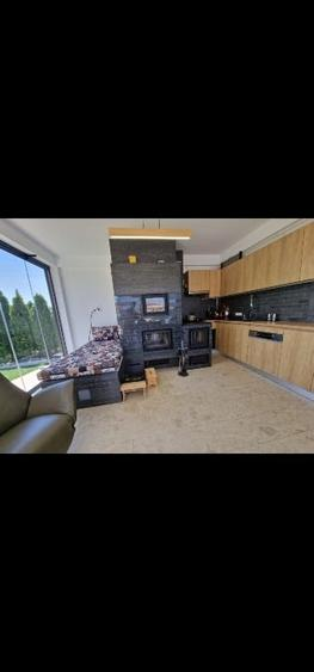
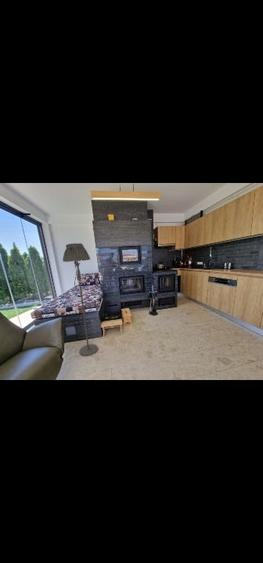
+ floor lamp (82, 300)
